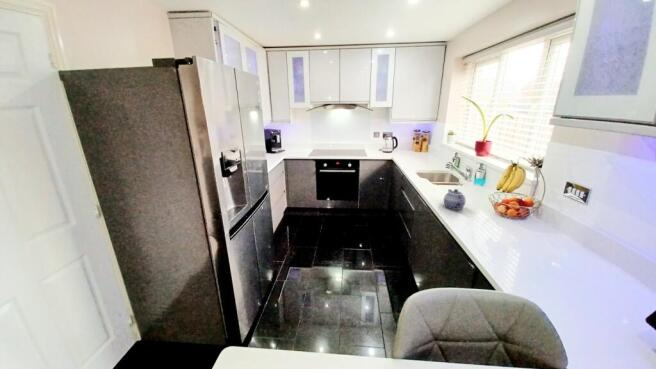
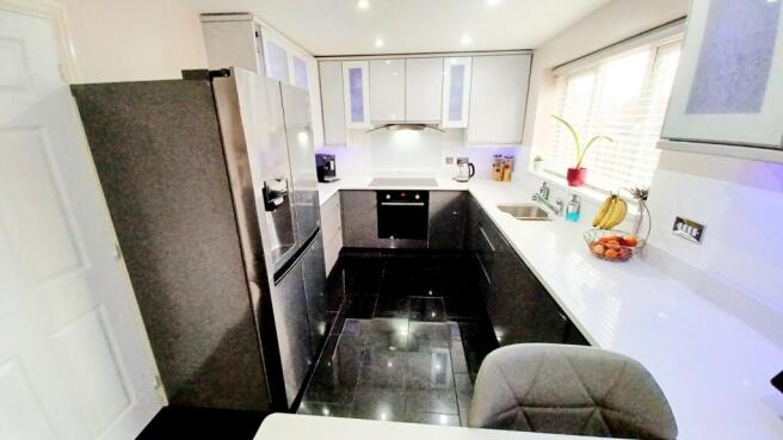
- teapot (454, 198)
